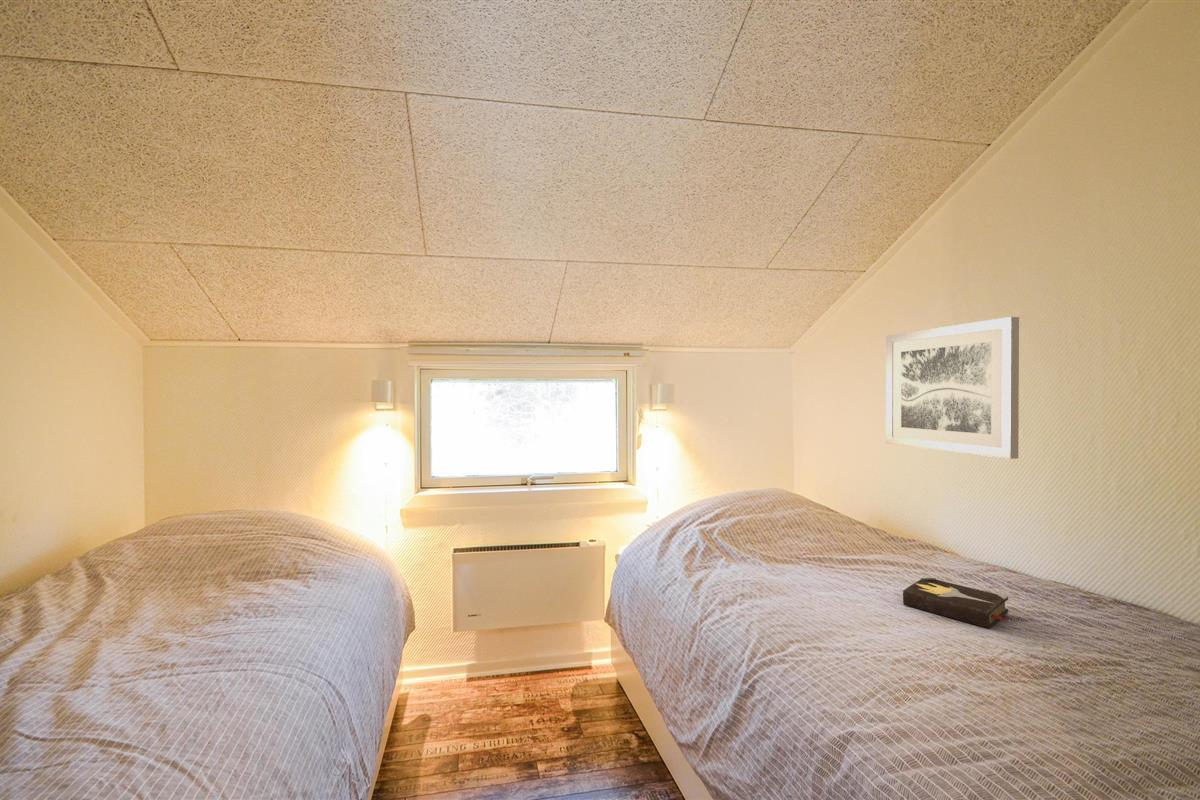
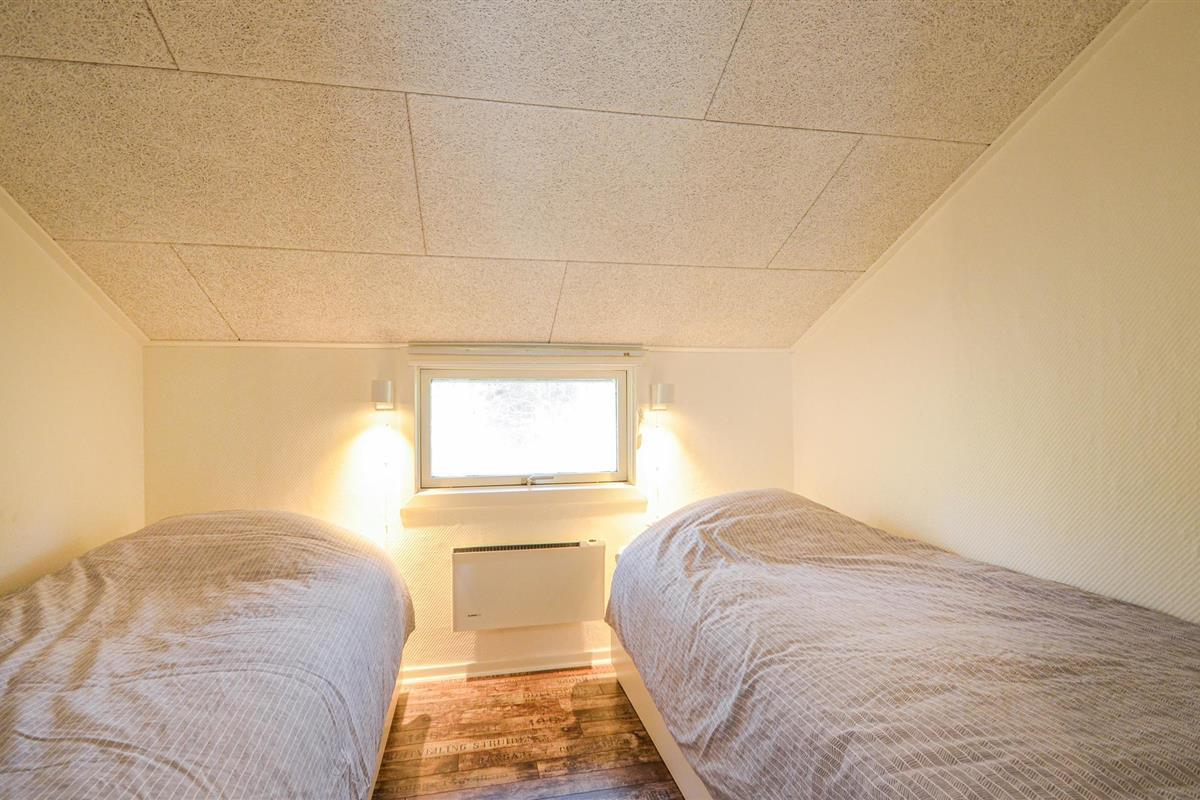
- wall art (943, 388)
- hardback book (954, 599)
